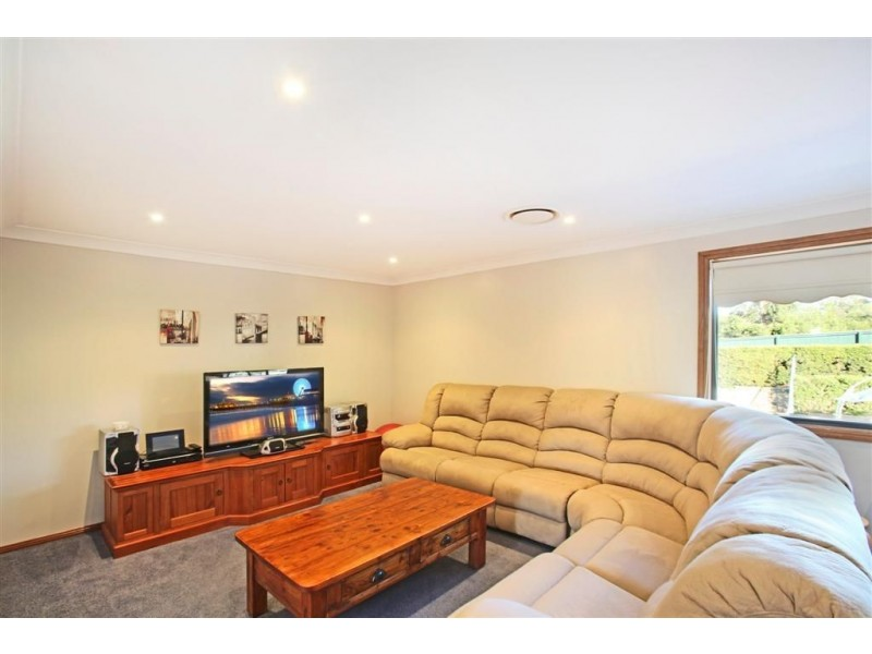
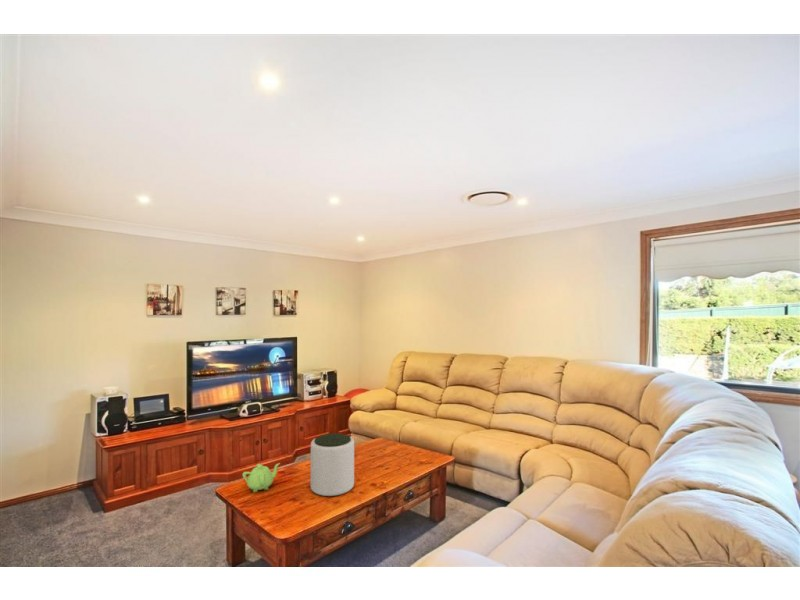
+ teapot (261, 476)
+ plant pot (332, 463)
